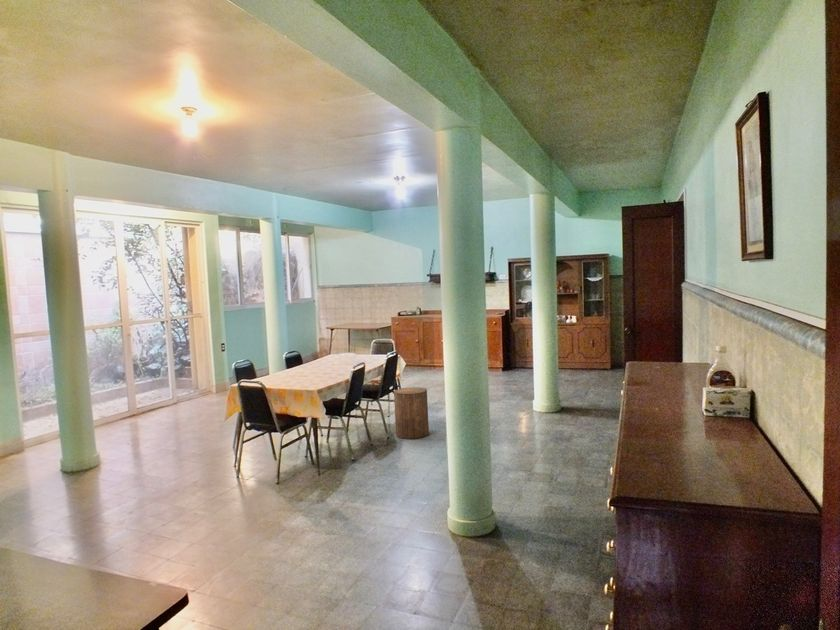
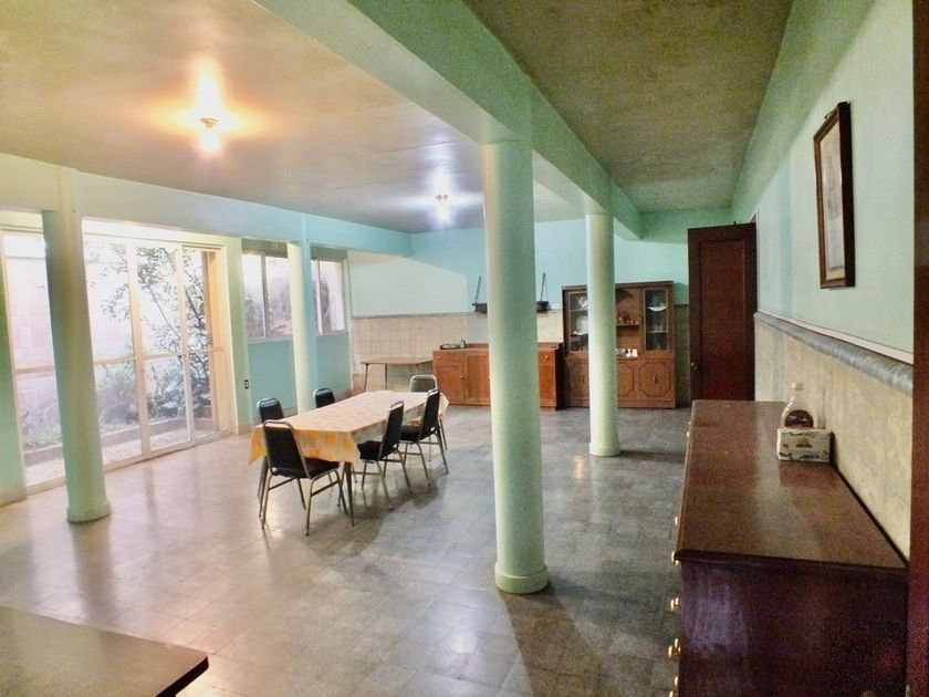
- stool (411, 412)
